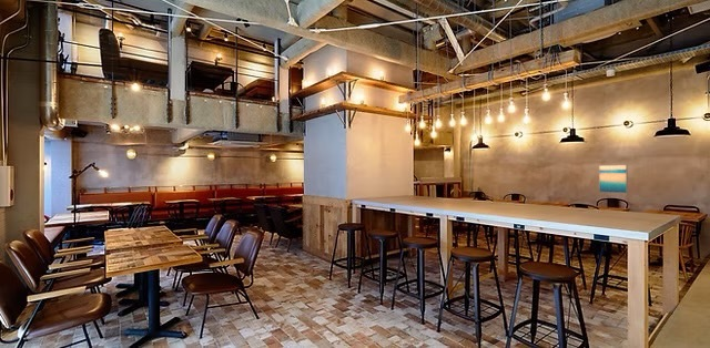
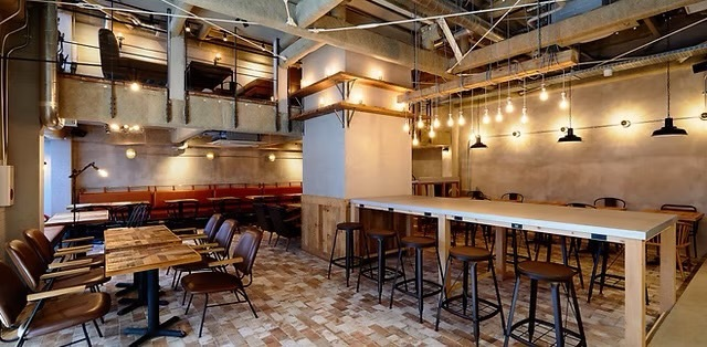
- wall art (612, 178)
